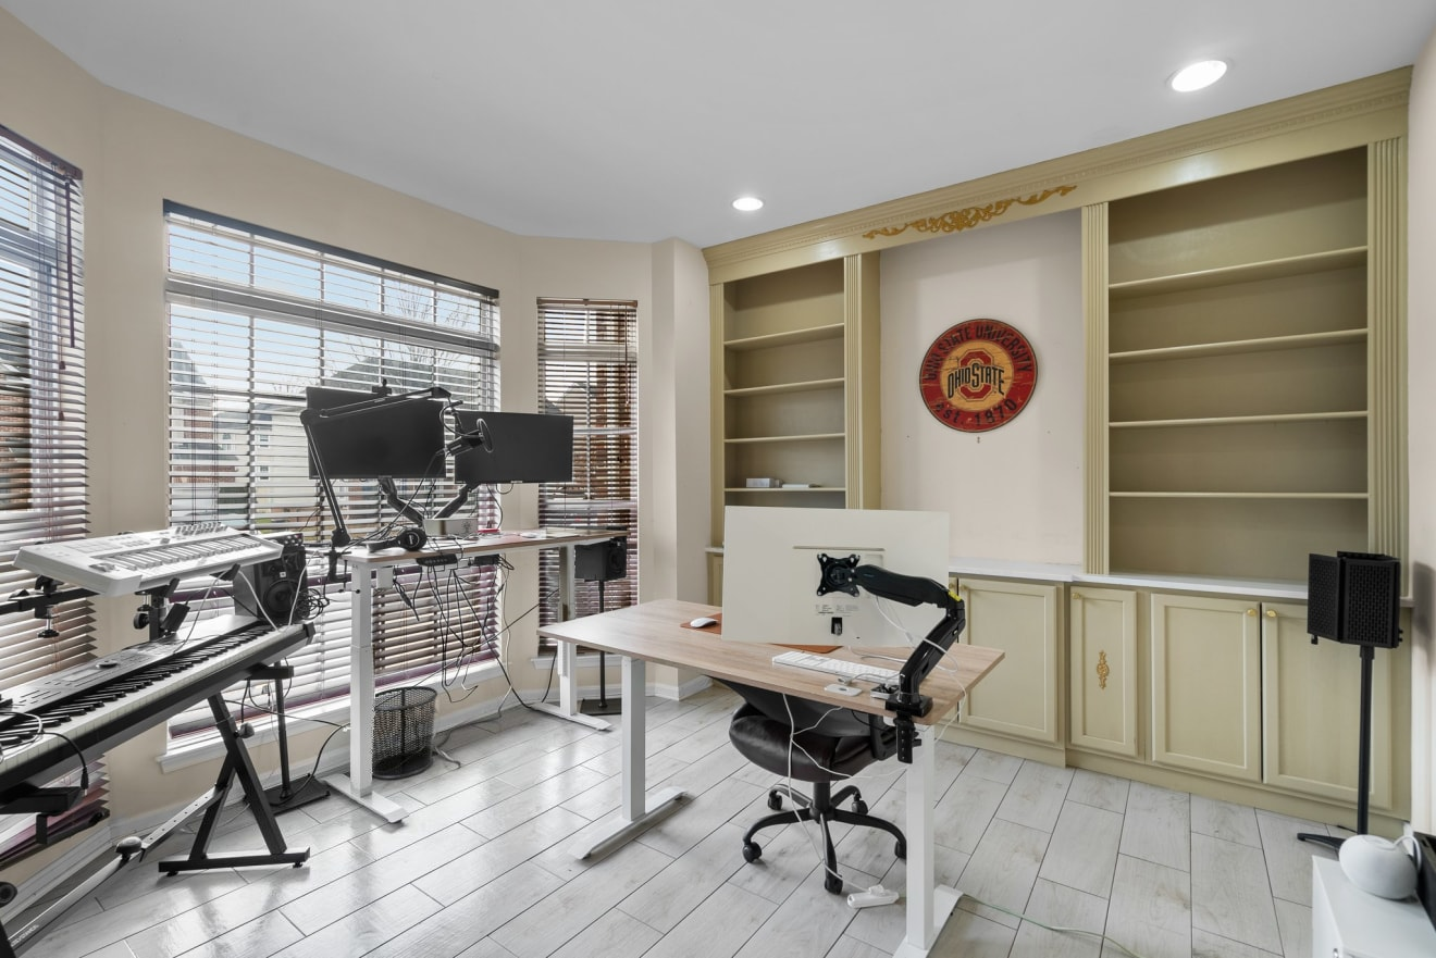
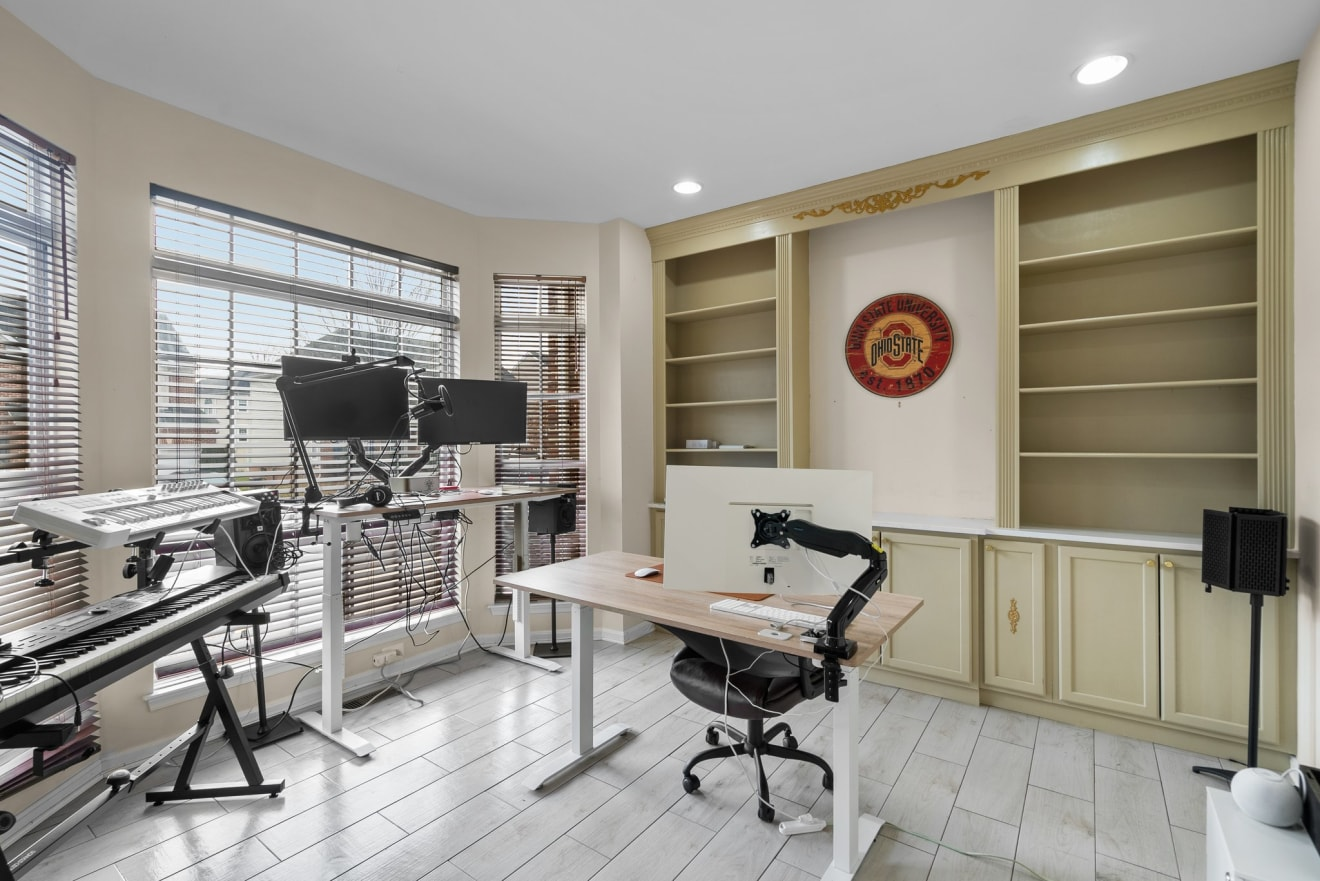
- waste bin (401, 731)
